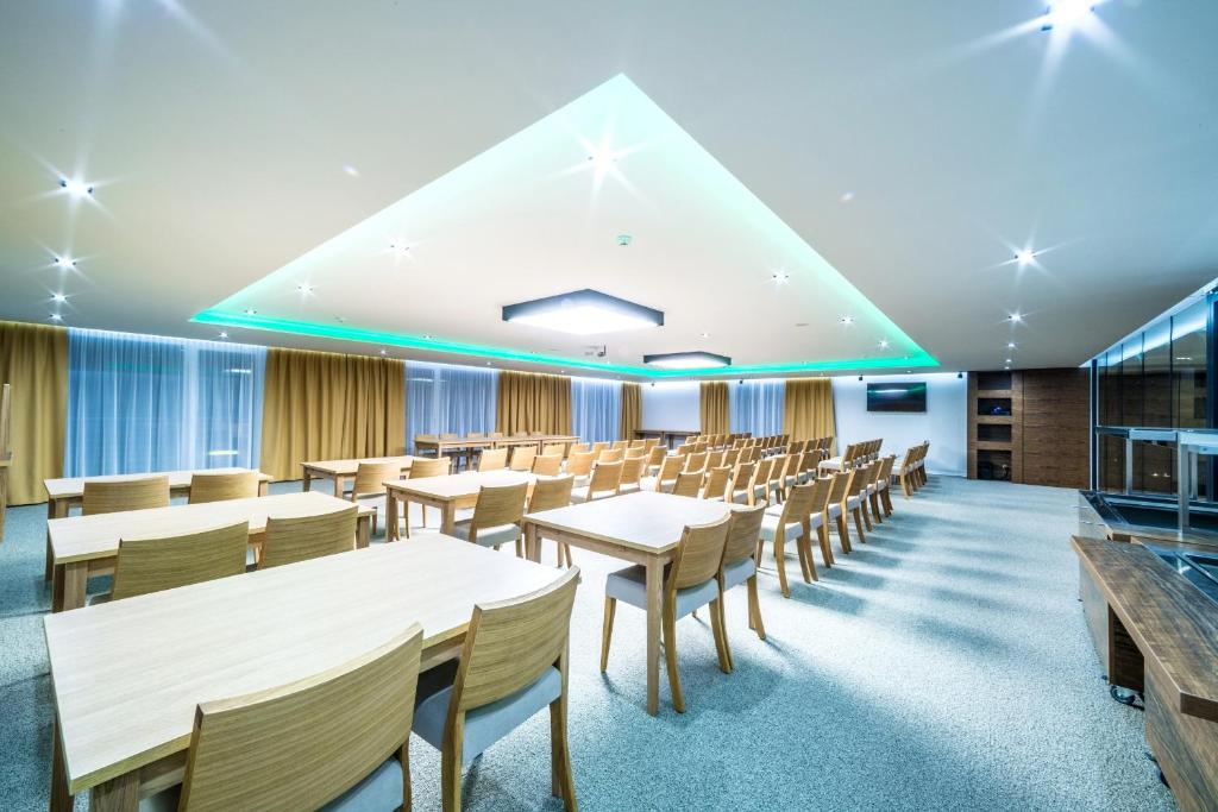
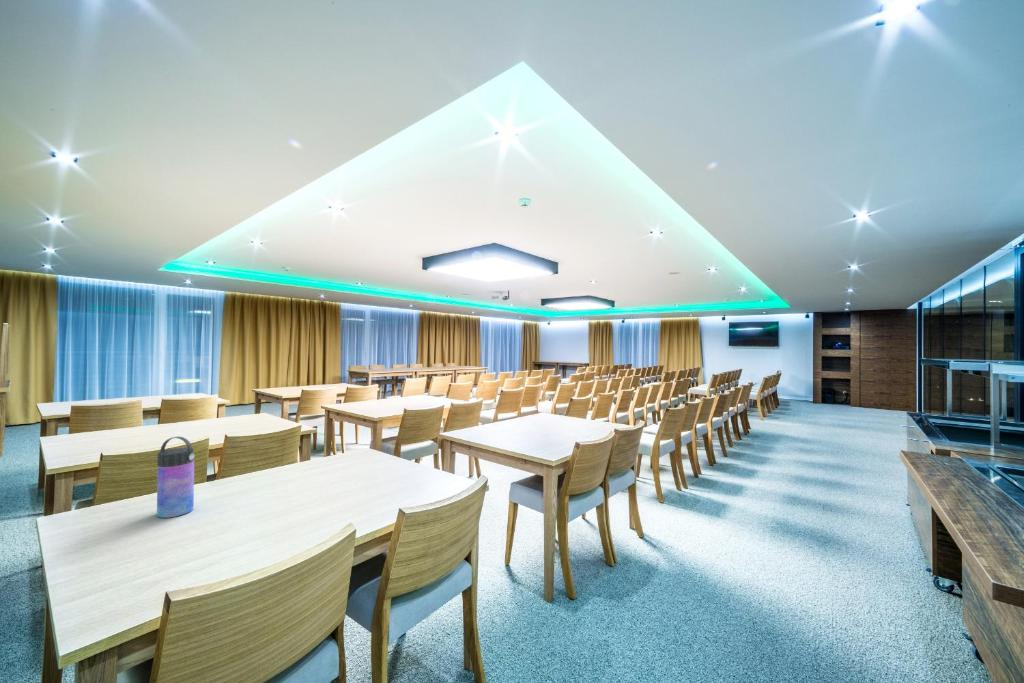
+ water bottle (176, 474)
